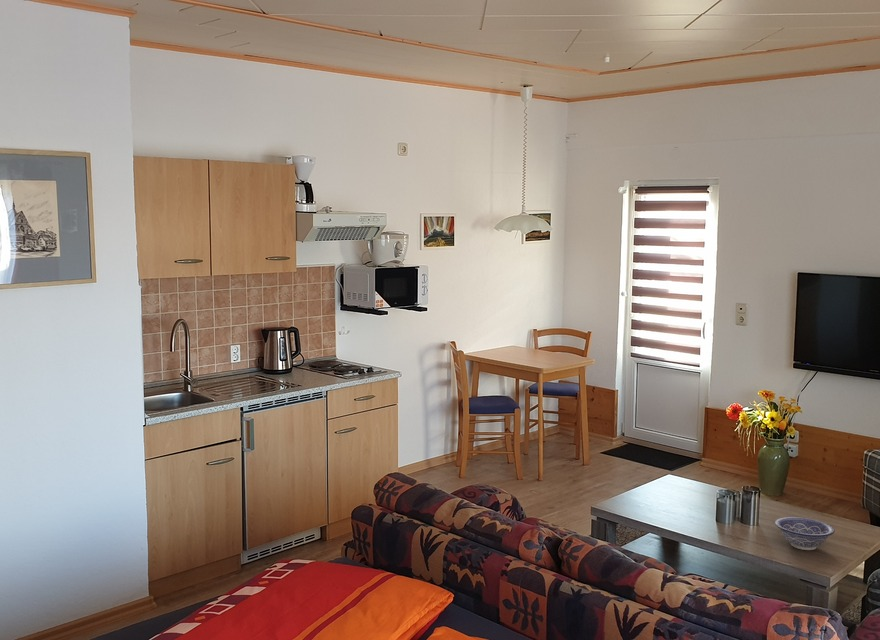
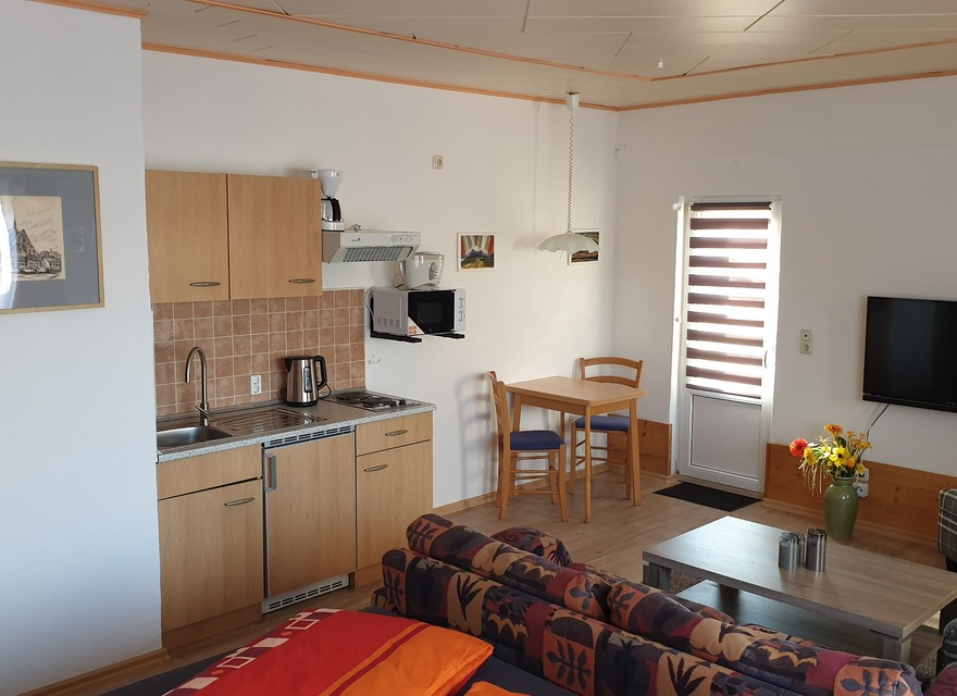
- decorative bowl (803, 535)
